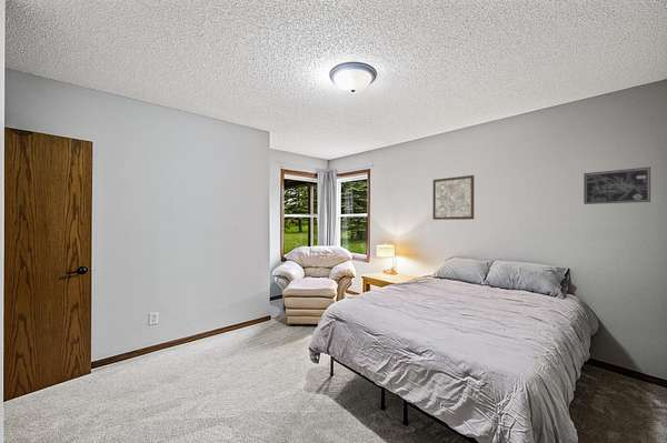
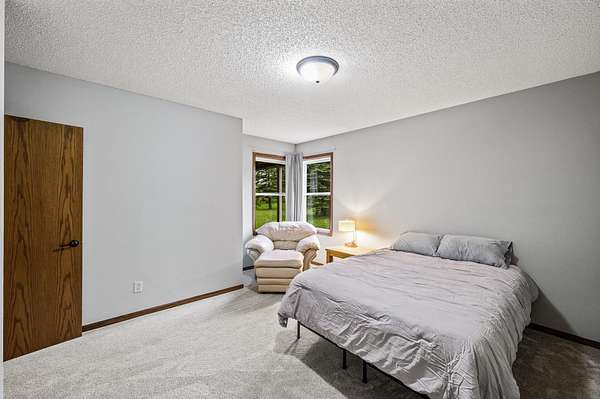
- wall art (615, 187)
- wall art (454, 199)
